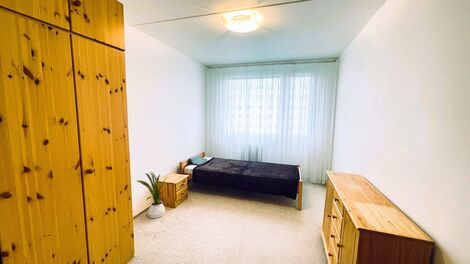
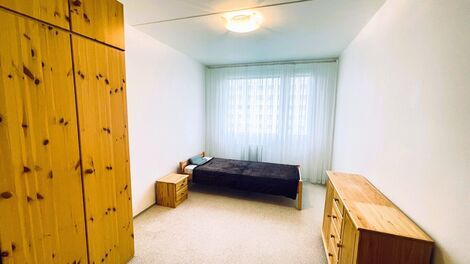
- house plant (154, 192)
